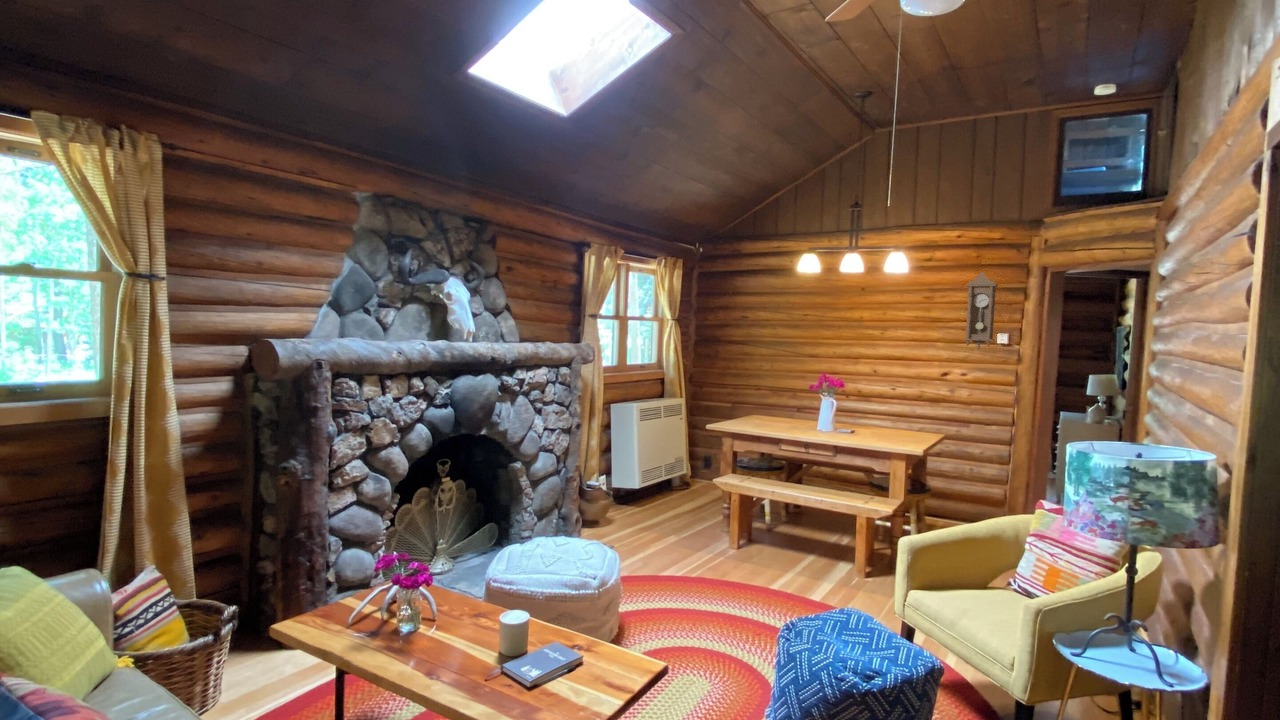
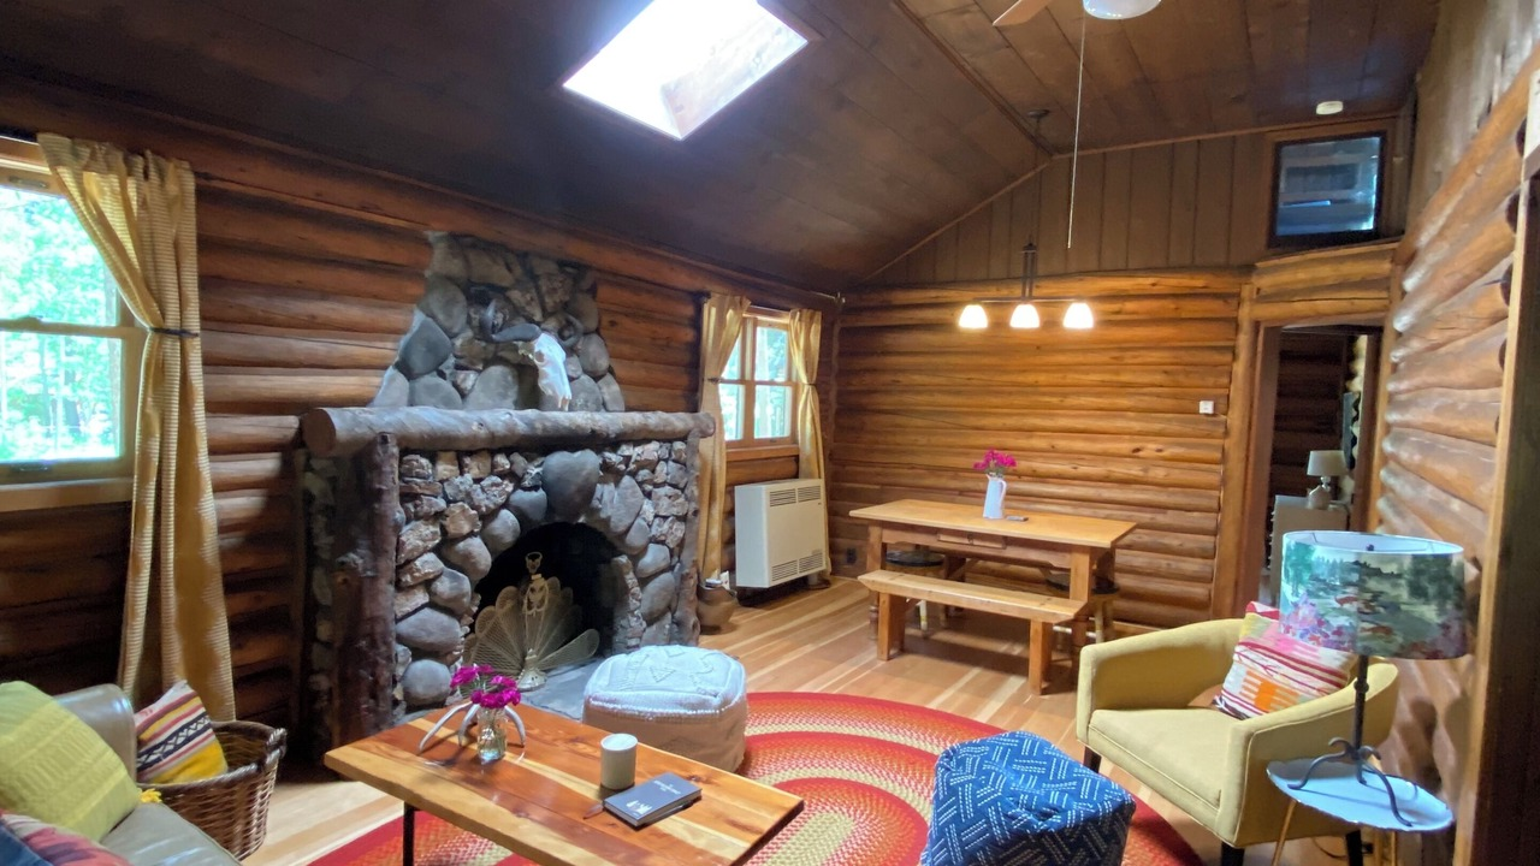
- pendulum clock (980, 311)
